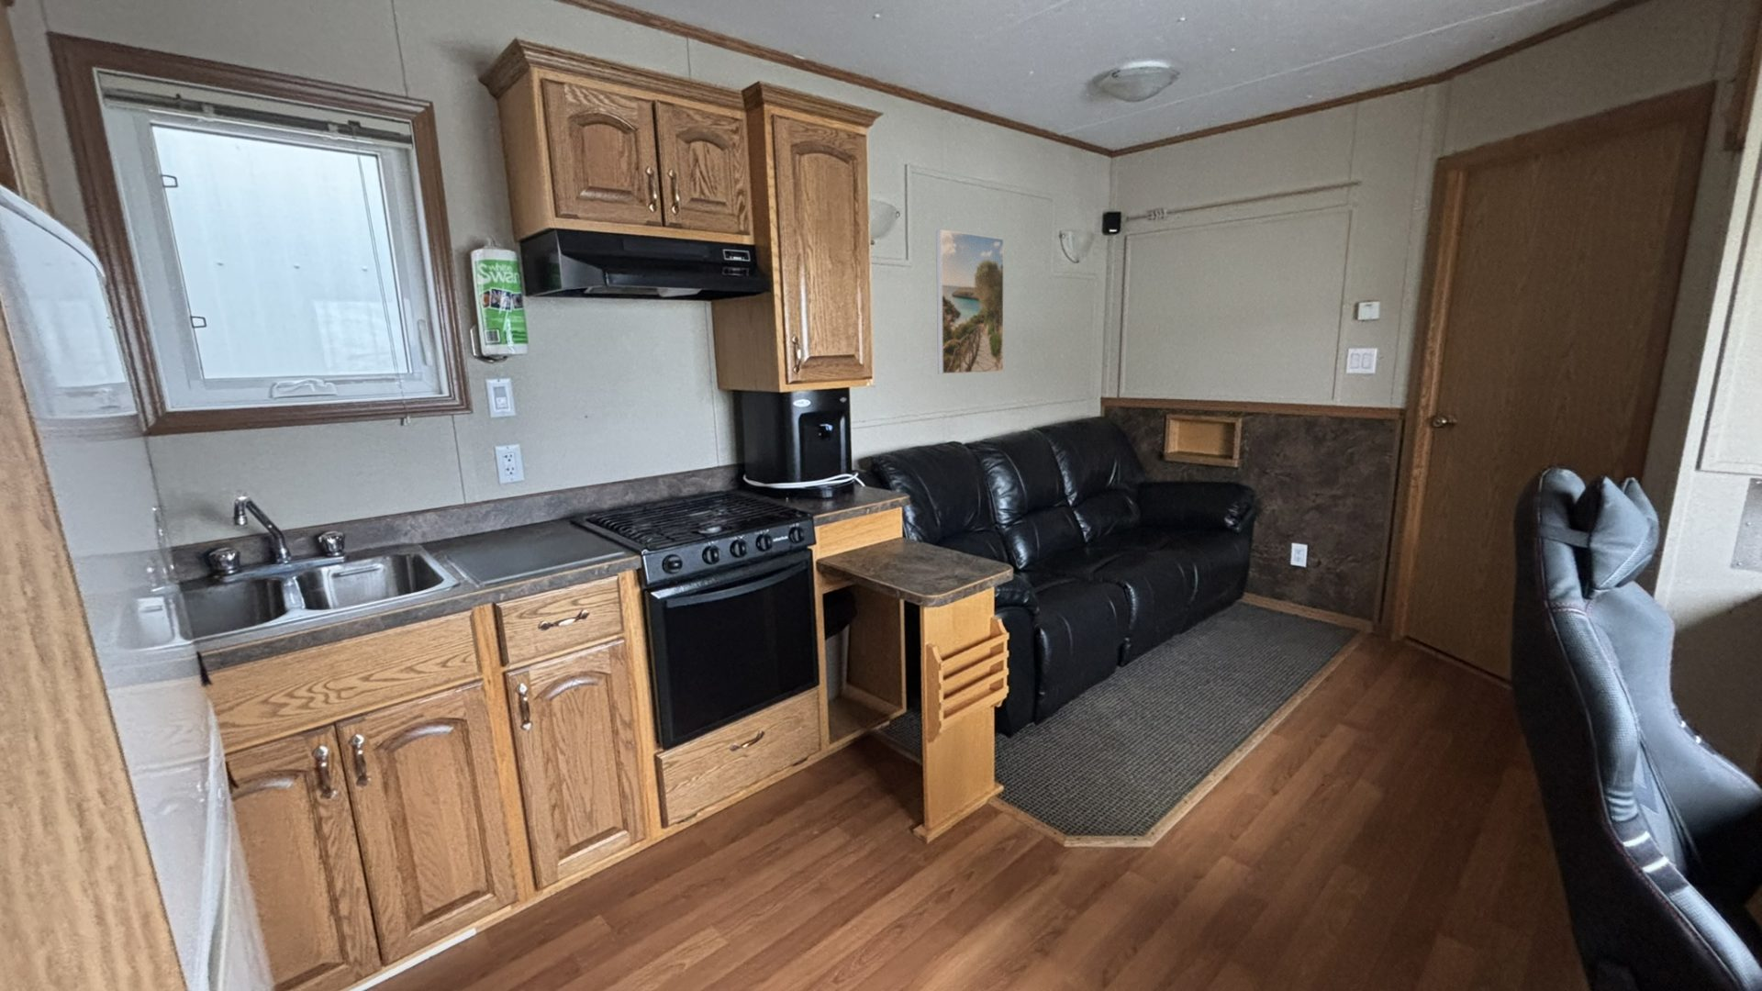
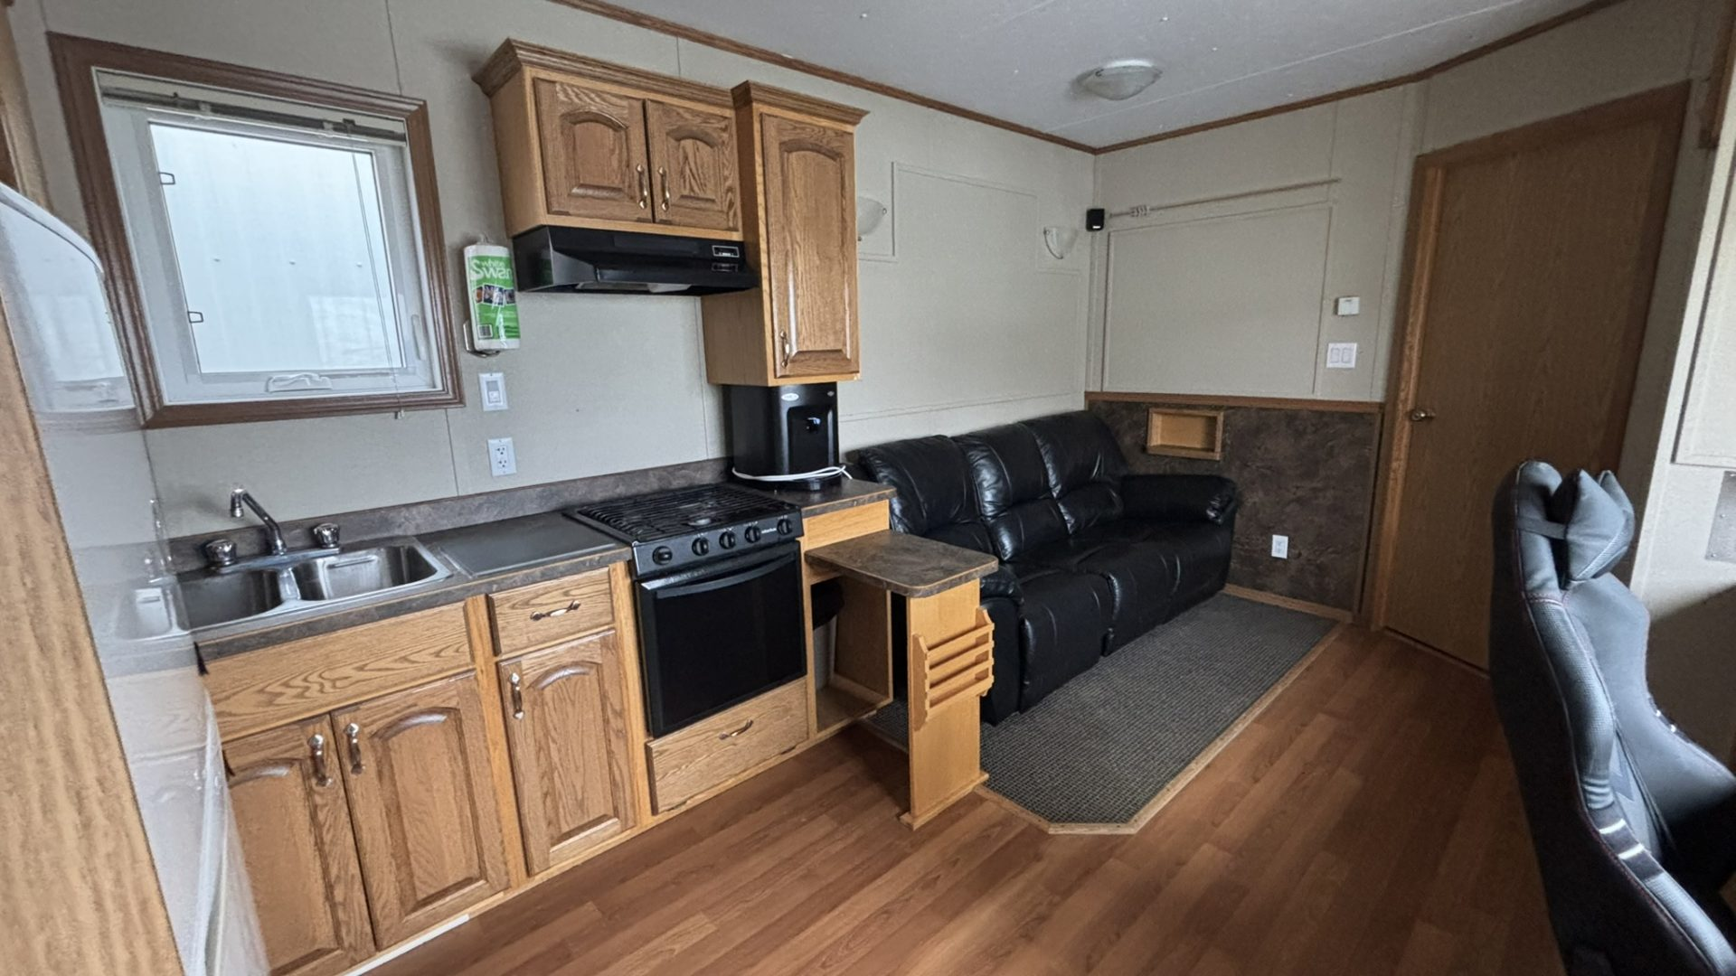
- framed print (971, 305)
